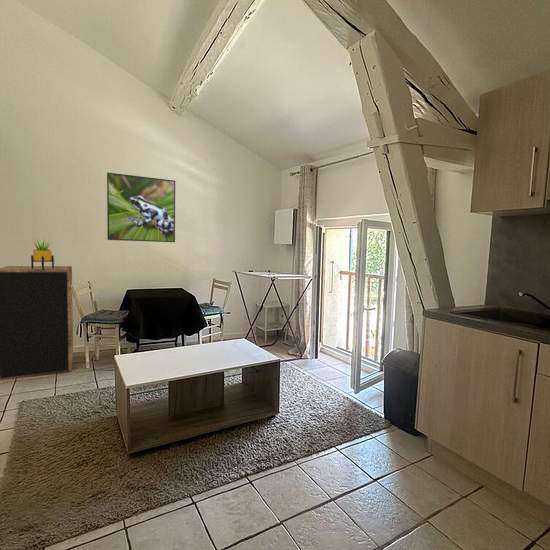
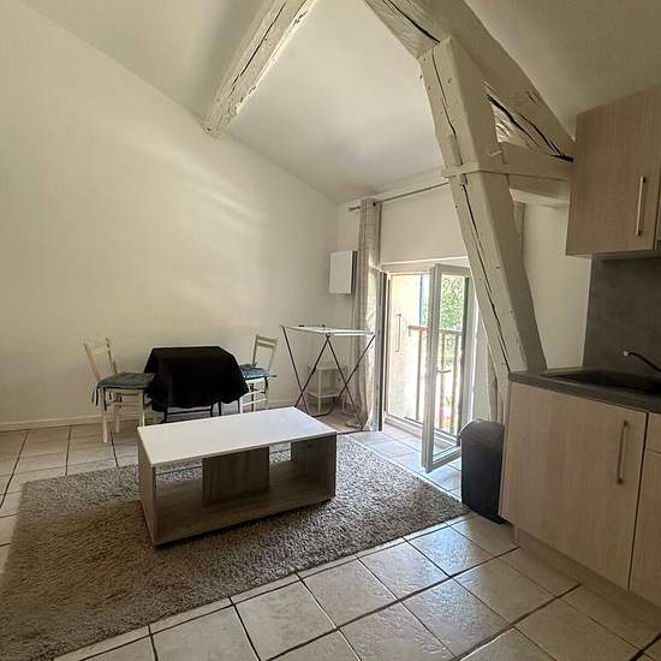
- cabinet (38, 317)
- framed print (142, 209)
- potted plant (42, 253)
